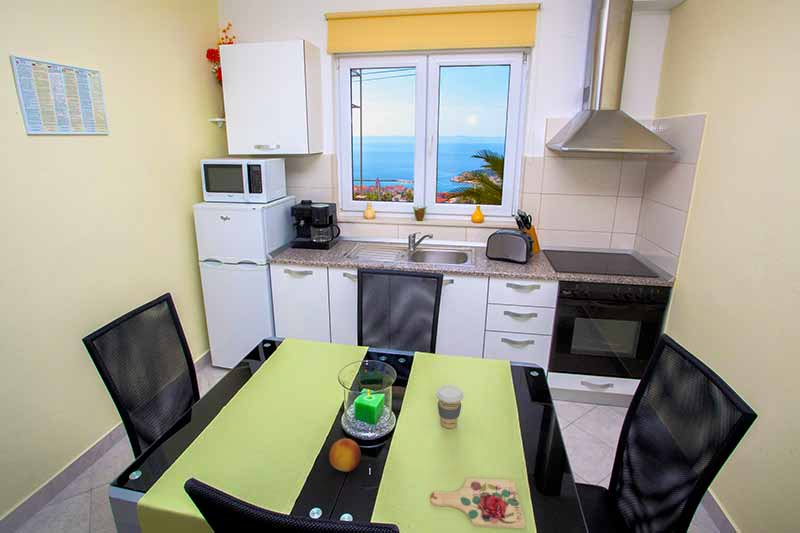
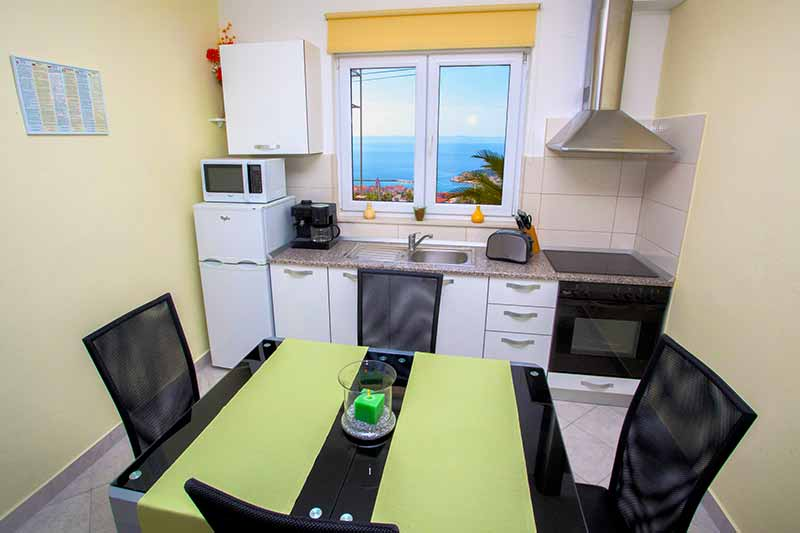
- coffee cup (449, 407)
- cutting board (474, 497)
- fruit (345, 453)
